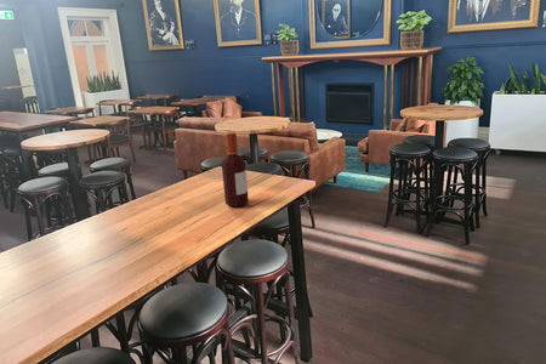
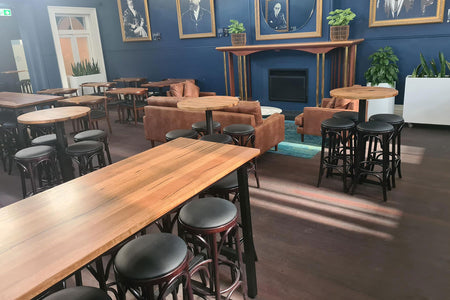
- bottle (233, 169)
